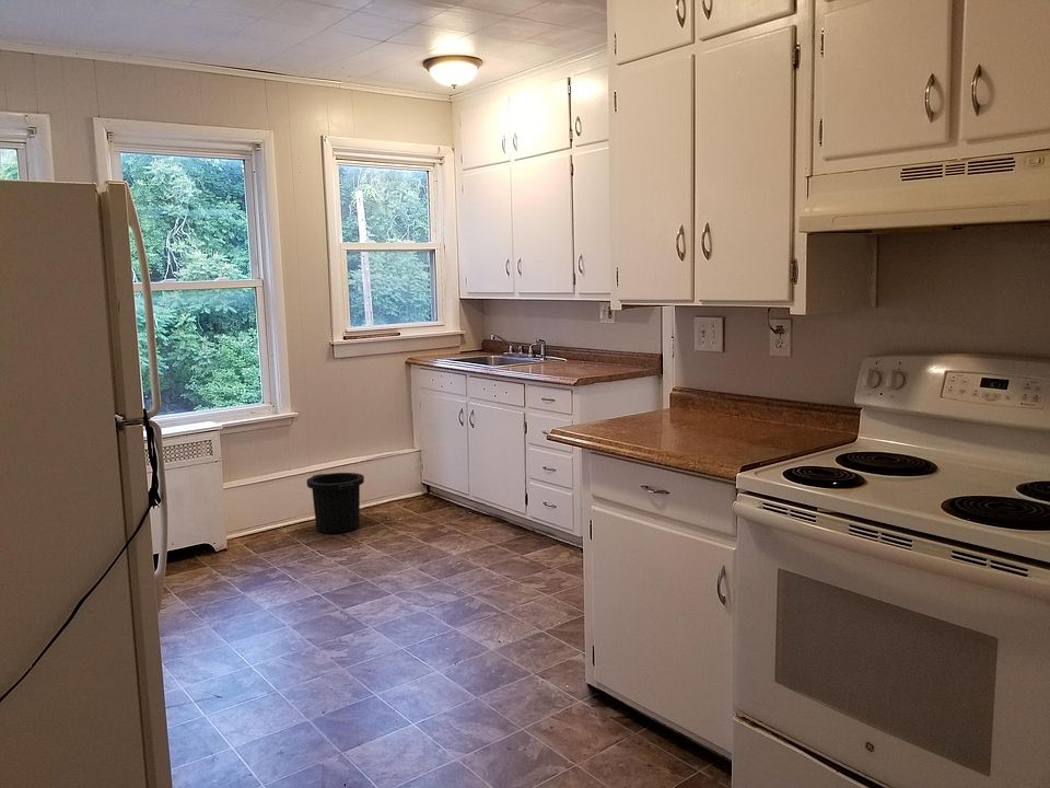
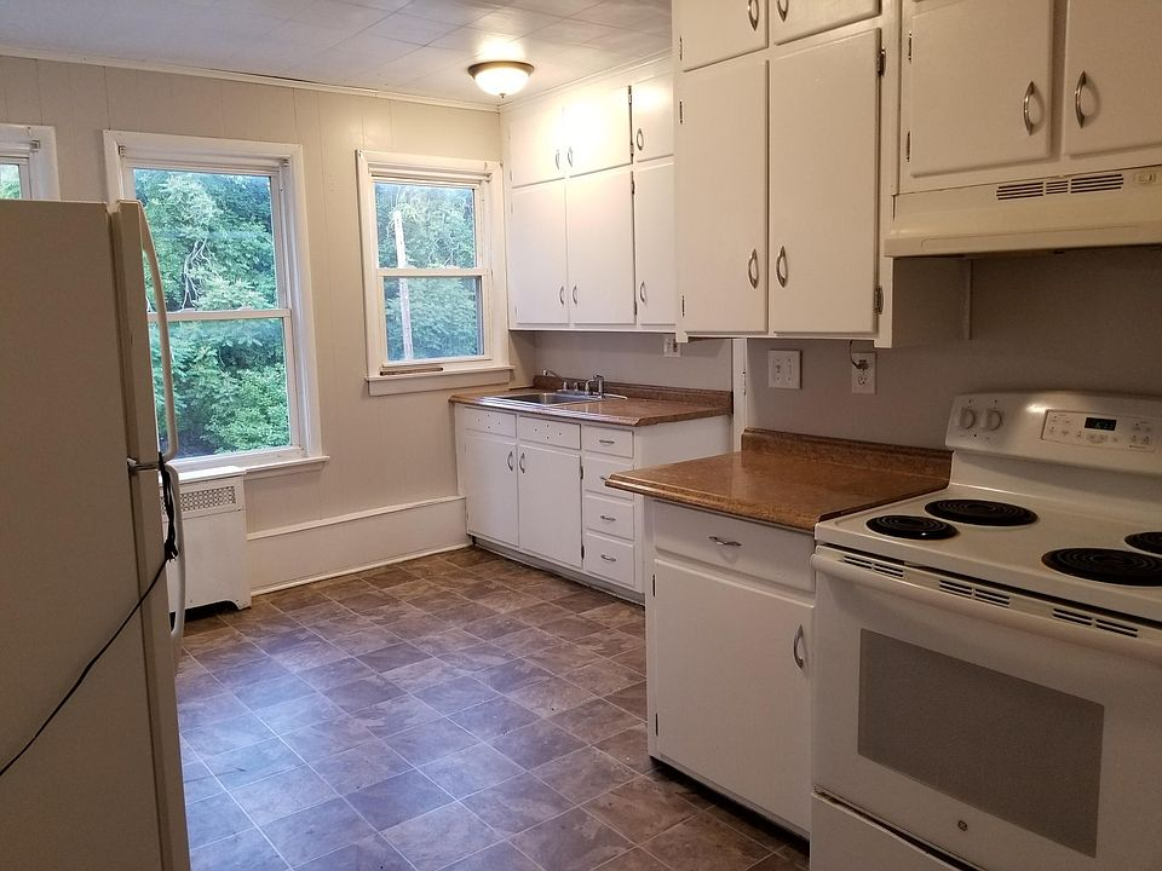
- trash can (336, 502)
